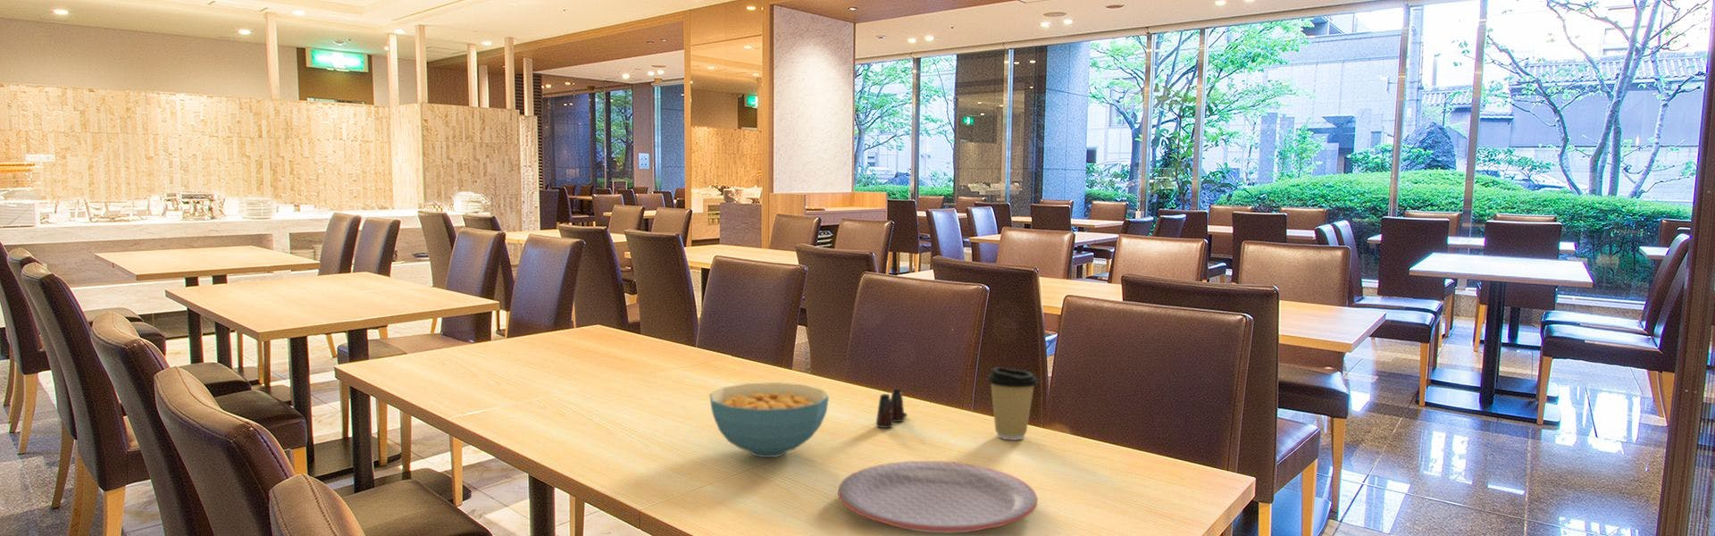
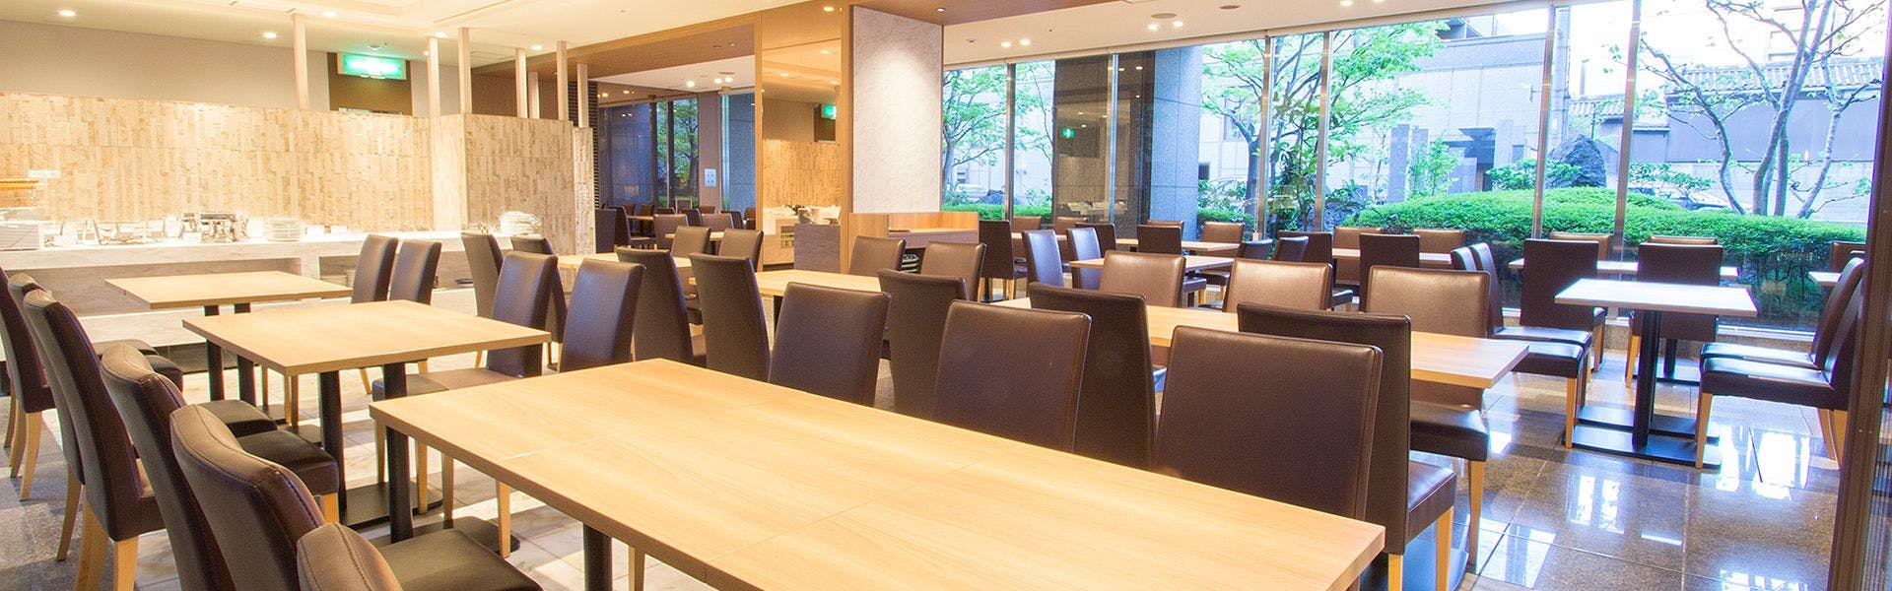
- cereal bowl (768, 423)
- salt shaker (892, 407)
- coffee cup (1011, 403)
- plate (936, 499)
